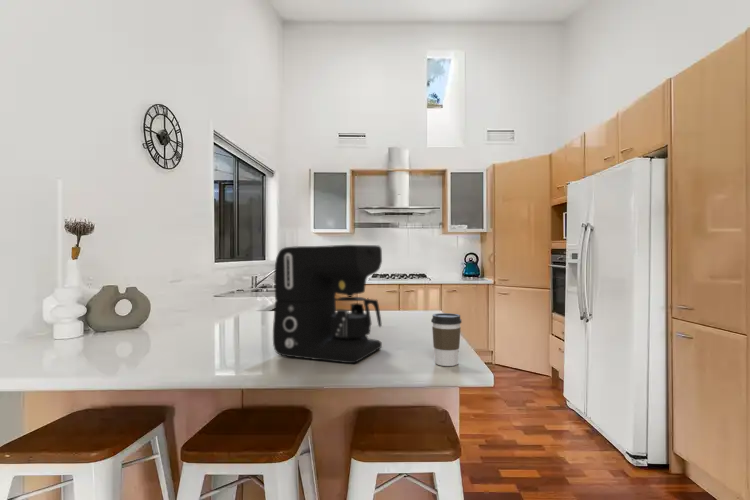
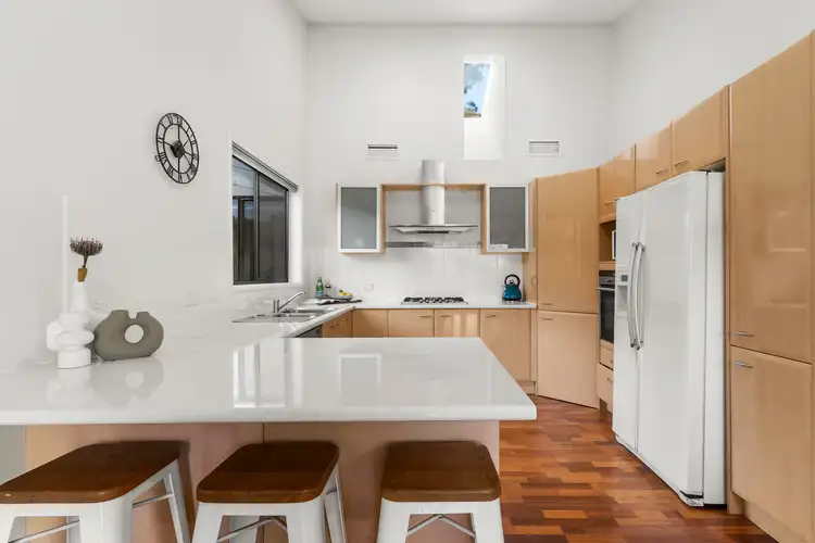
- coffee cup (446, 339)
- coffee maker (333, 299)
